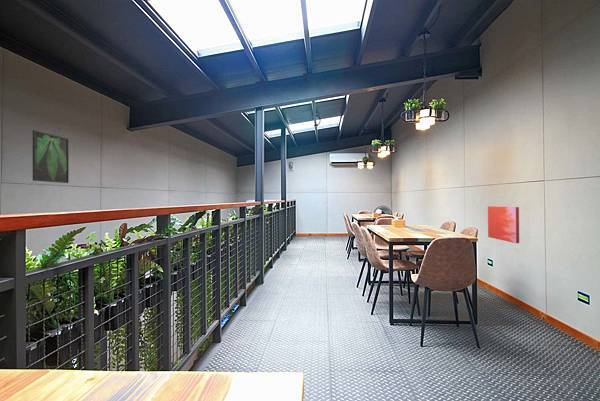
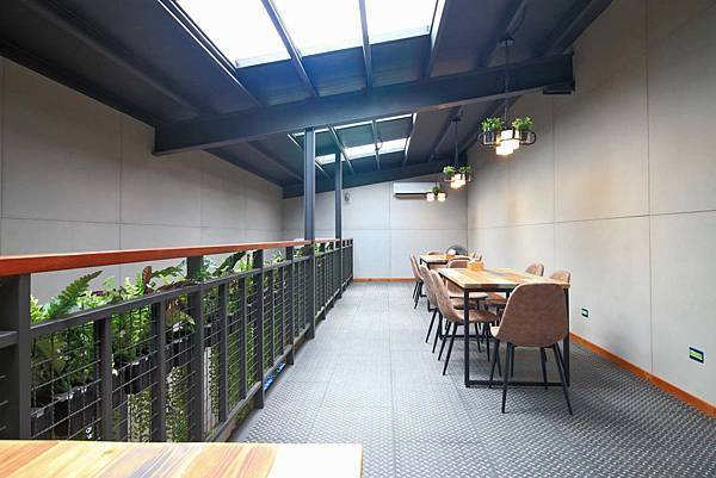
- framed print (51, 158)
- wall art (502, 223)
